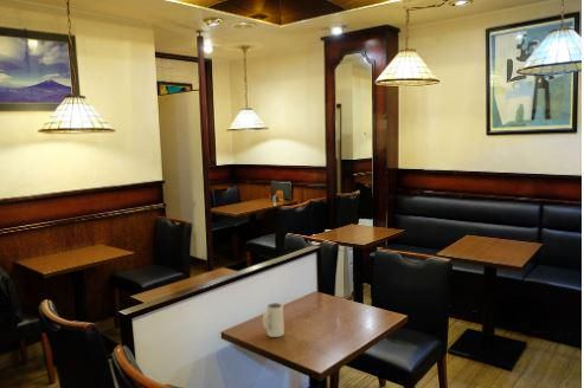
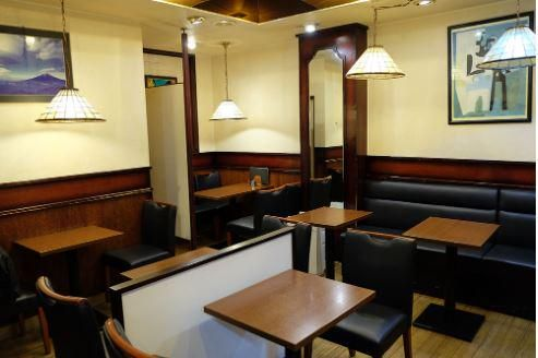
- mug (272, 321)
